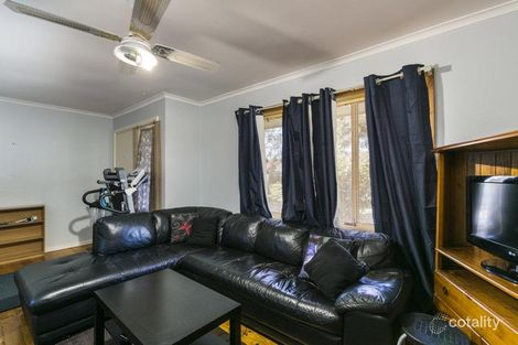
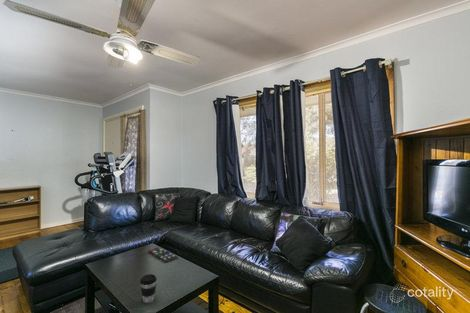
+ coffee cup (148, 288)
+ remote control (162, 254)
